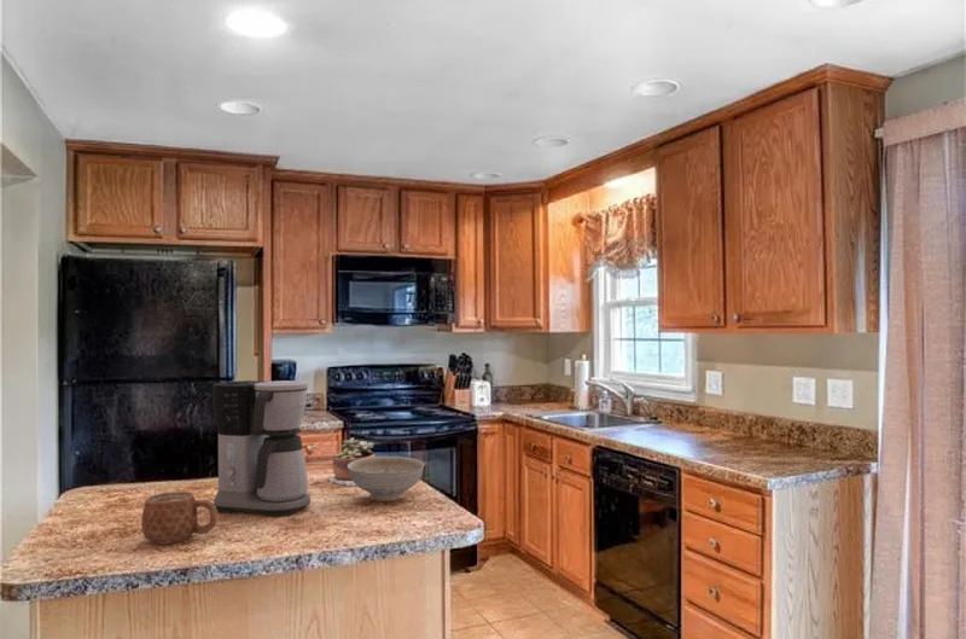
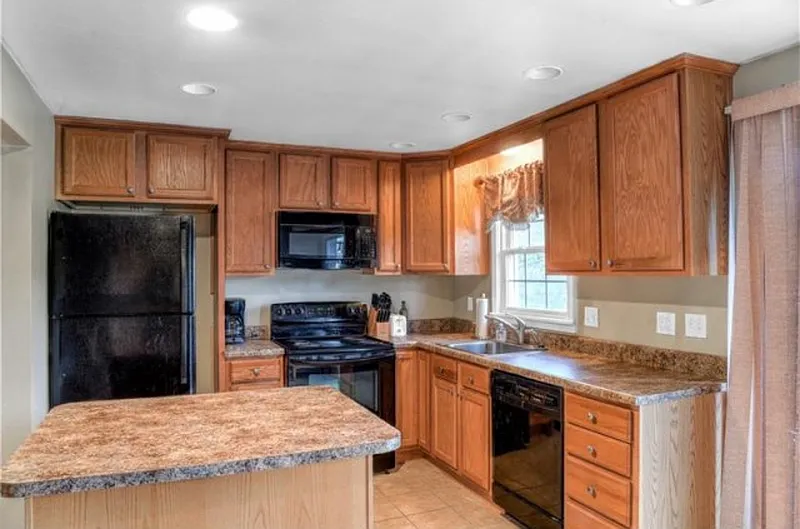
- decorative bowl (386, 480)
- coffee maker (257, 445)
- succulent plant (354, 459)
- mug (180, 517)
